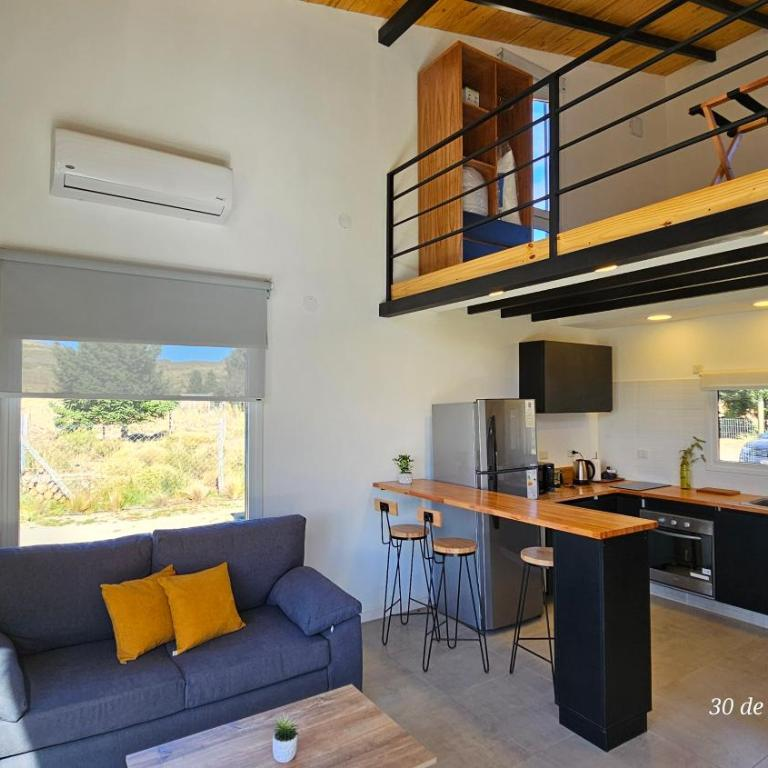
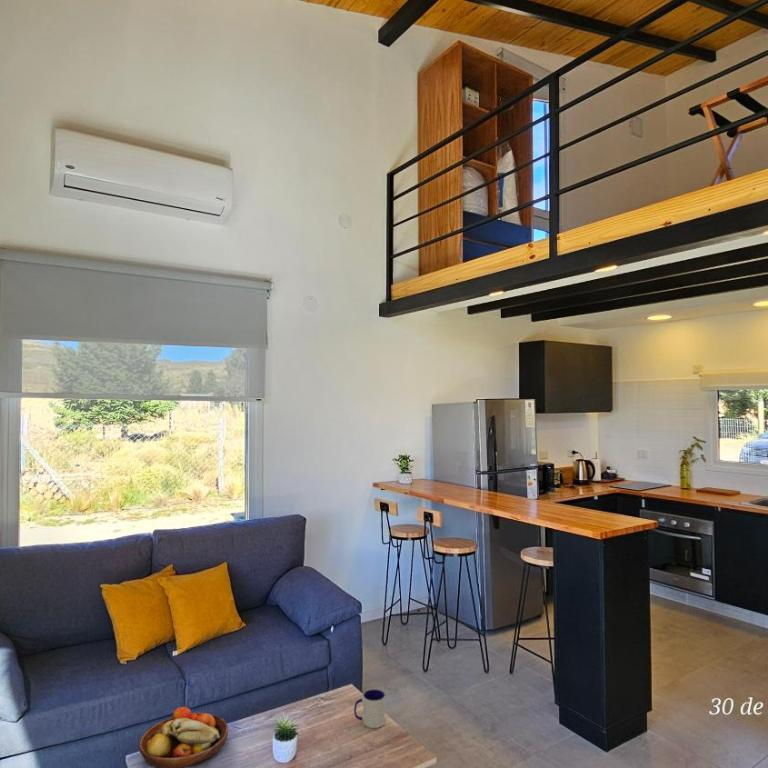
+ fruit bowl (185, 731)
+ mug (369, 708)
